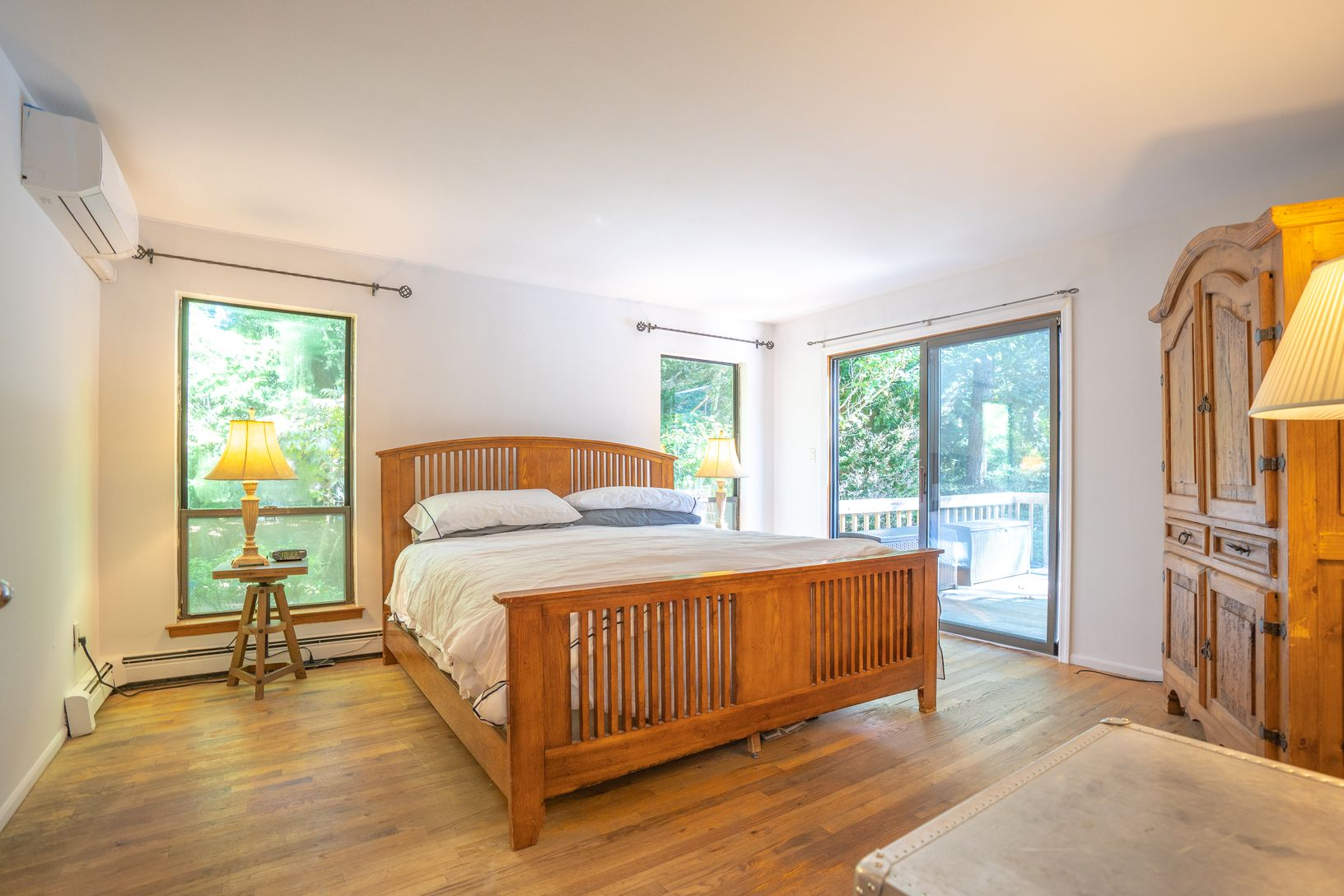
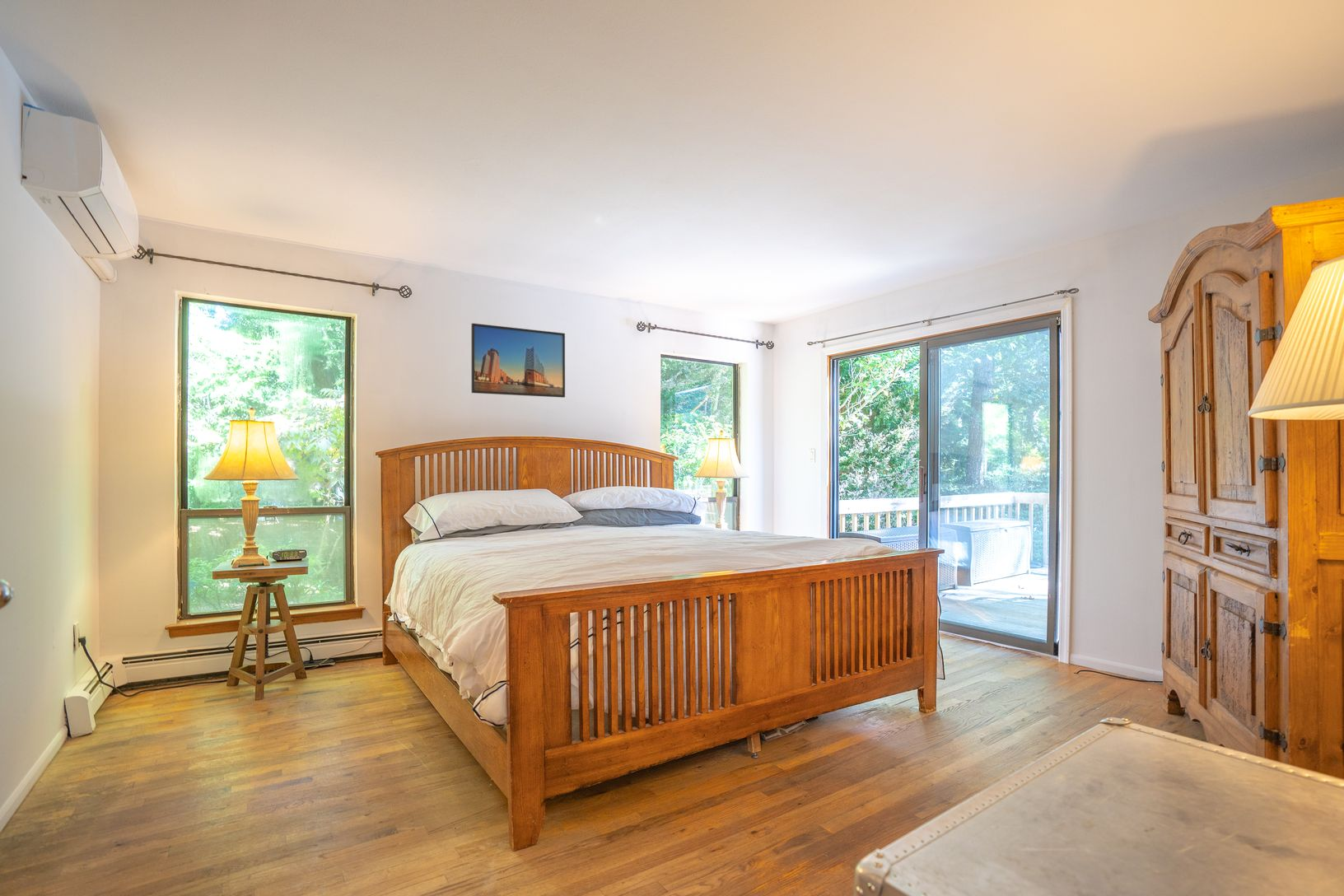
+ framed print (520, 362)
